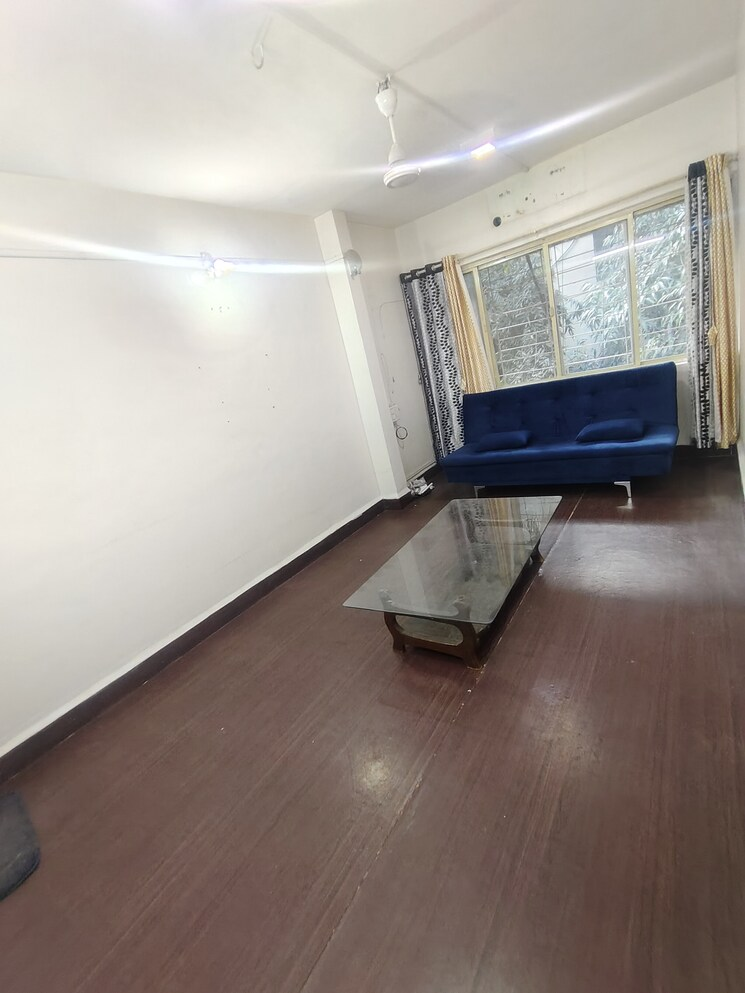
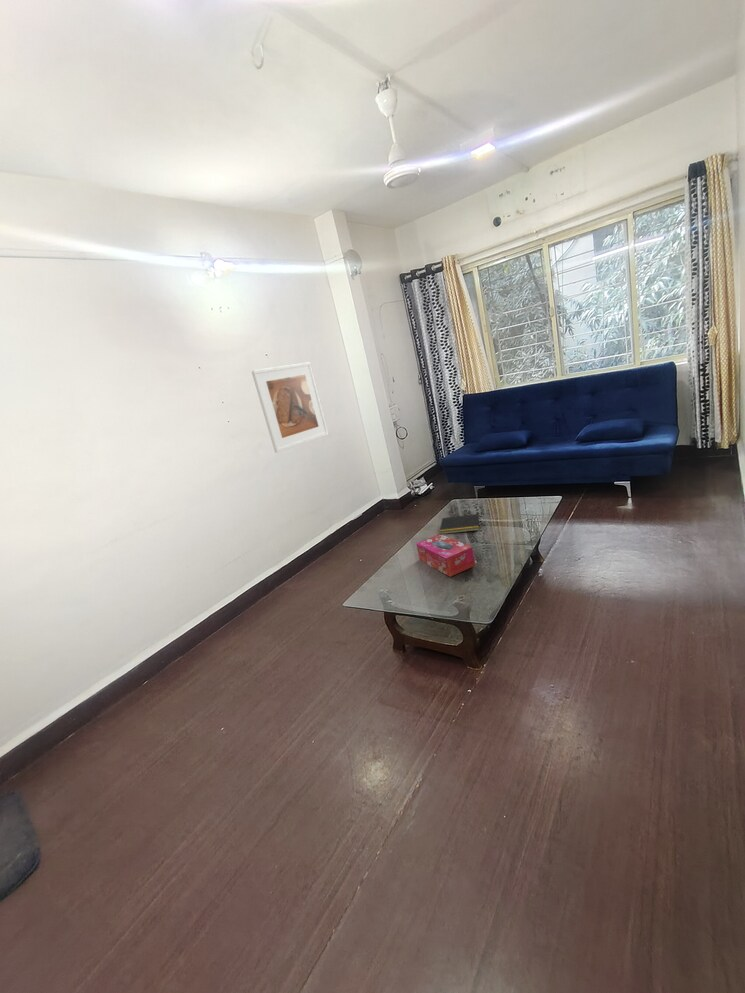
+ tissue box (444, 553)
+ notepad (459, 523)
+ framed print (293, 405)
